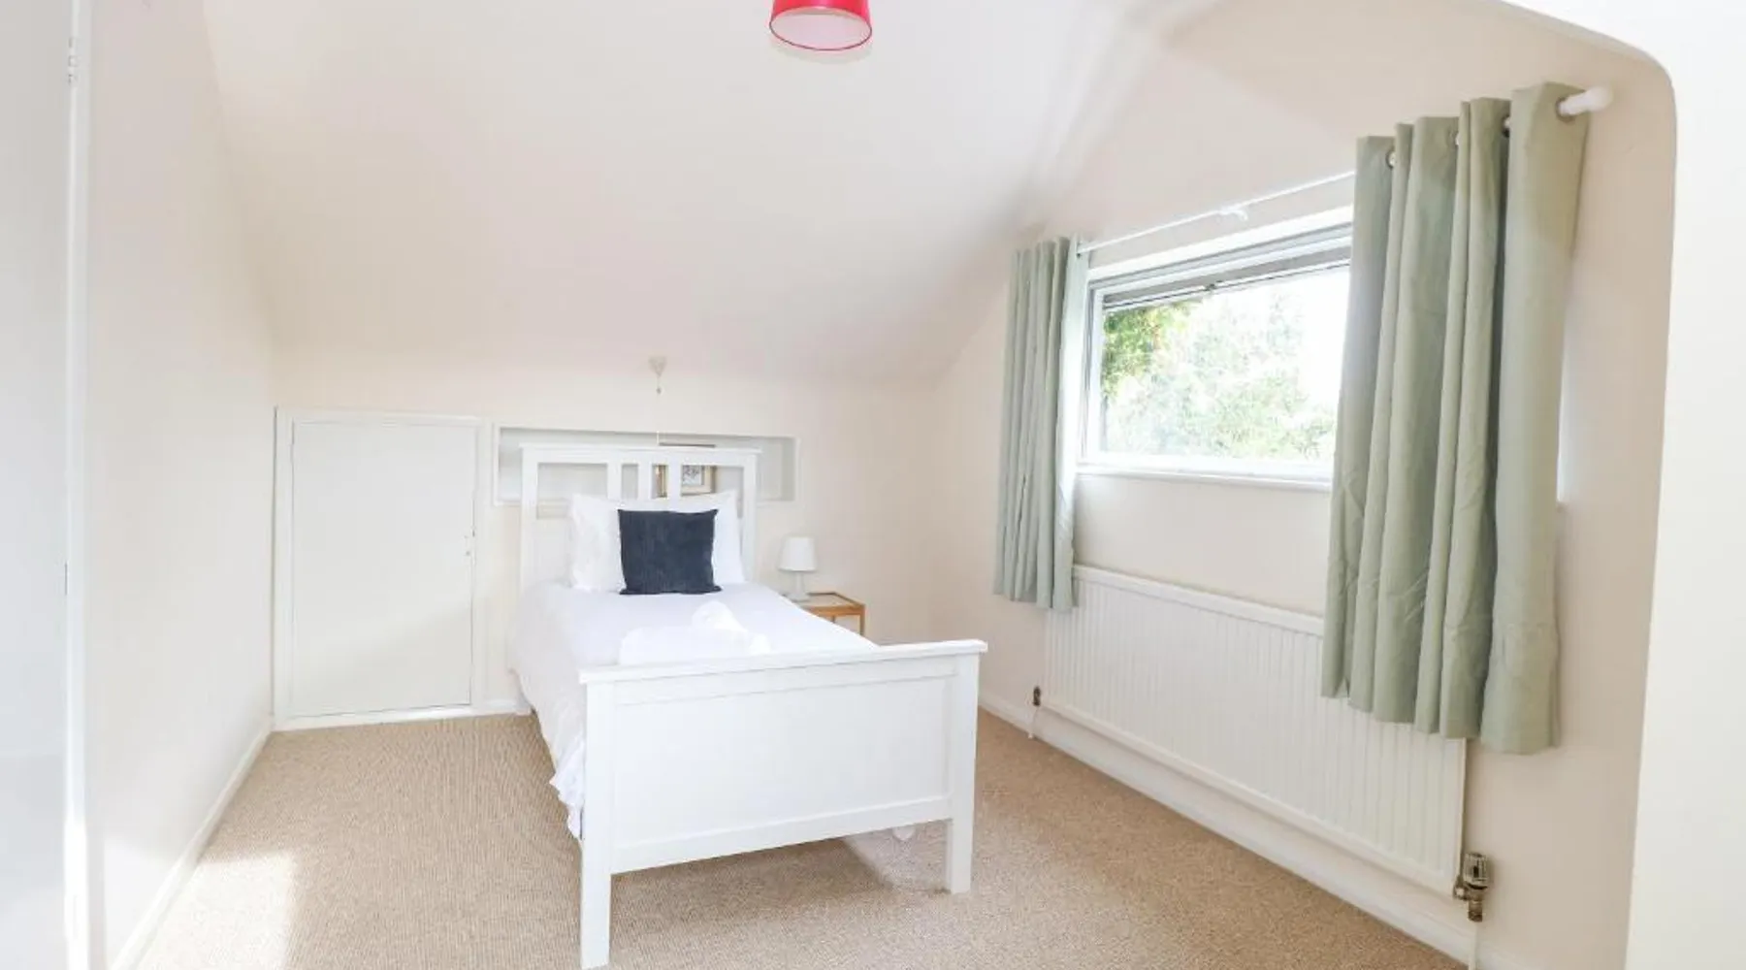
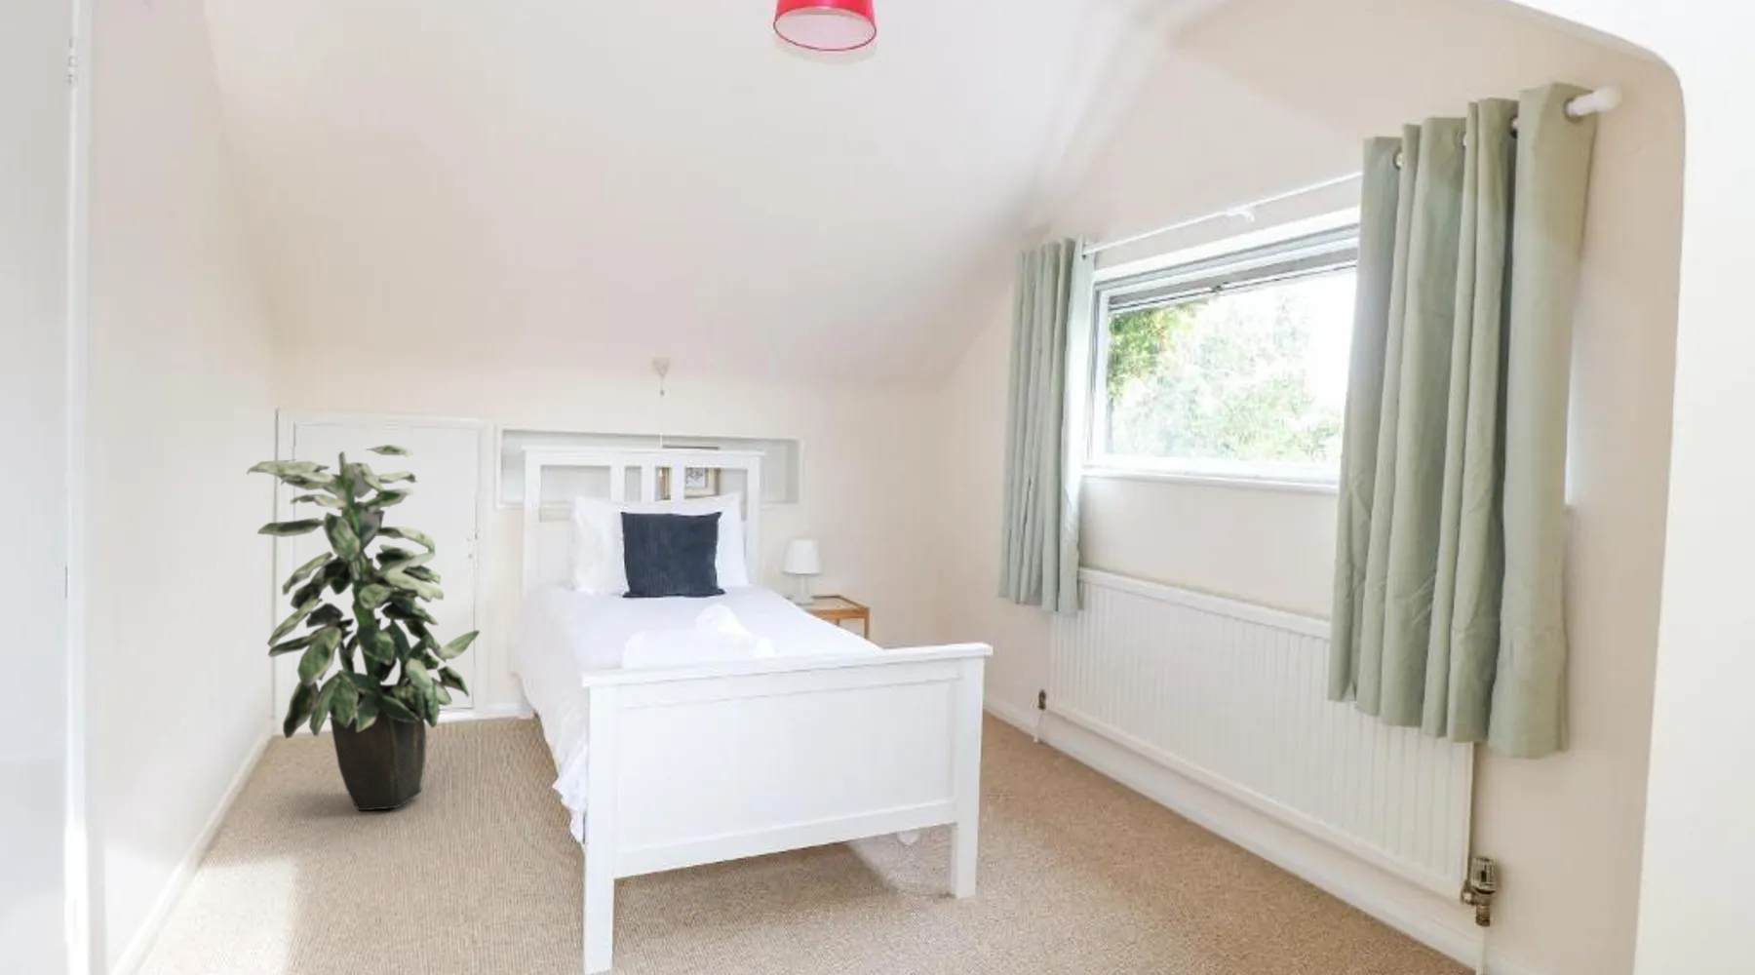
+ indoor plant (367, 627)
